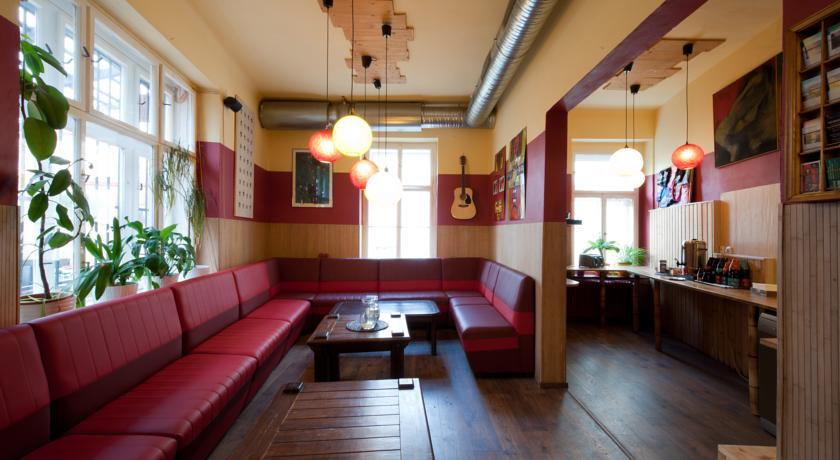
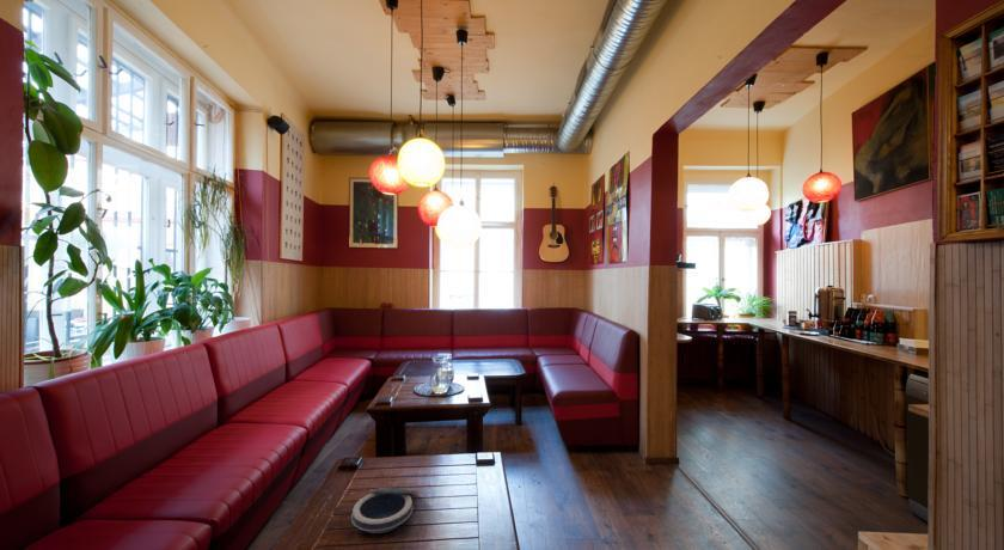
+ bowl (387, 501)
